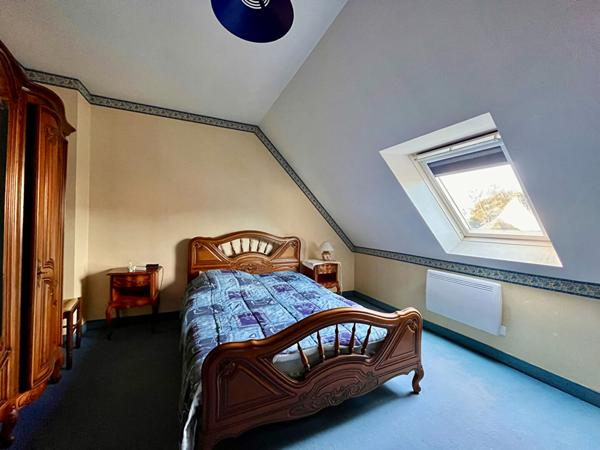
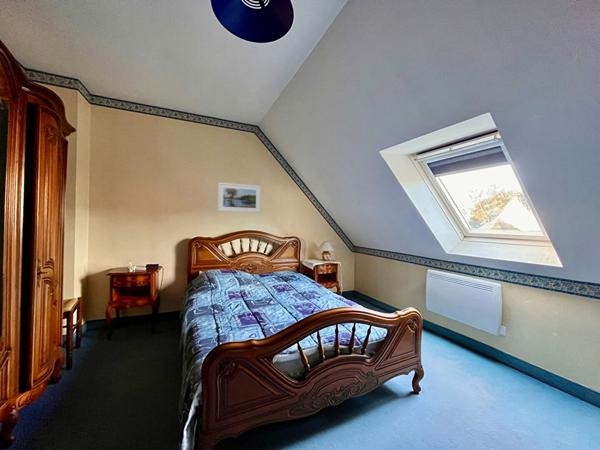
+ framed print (239, 198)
